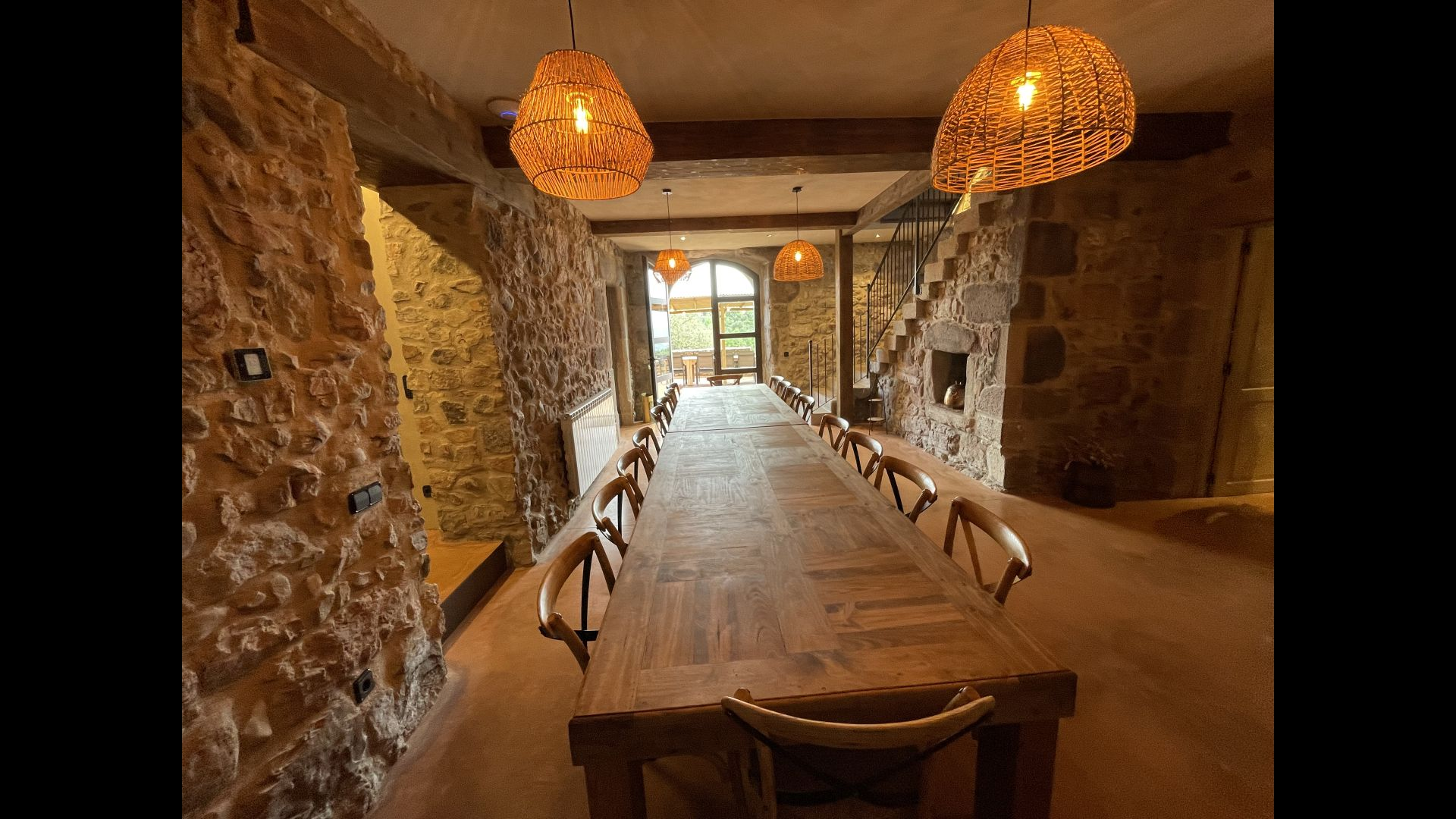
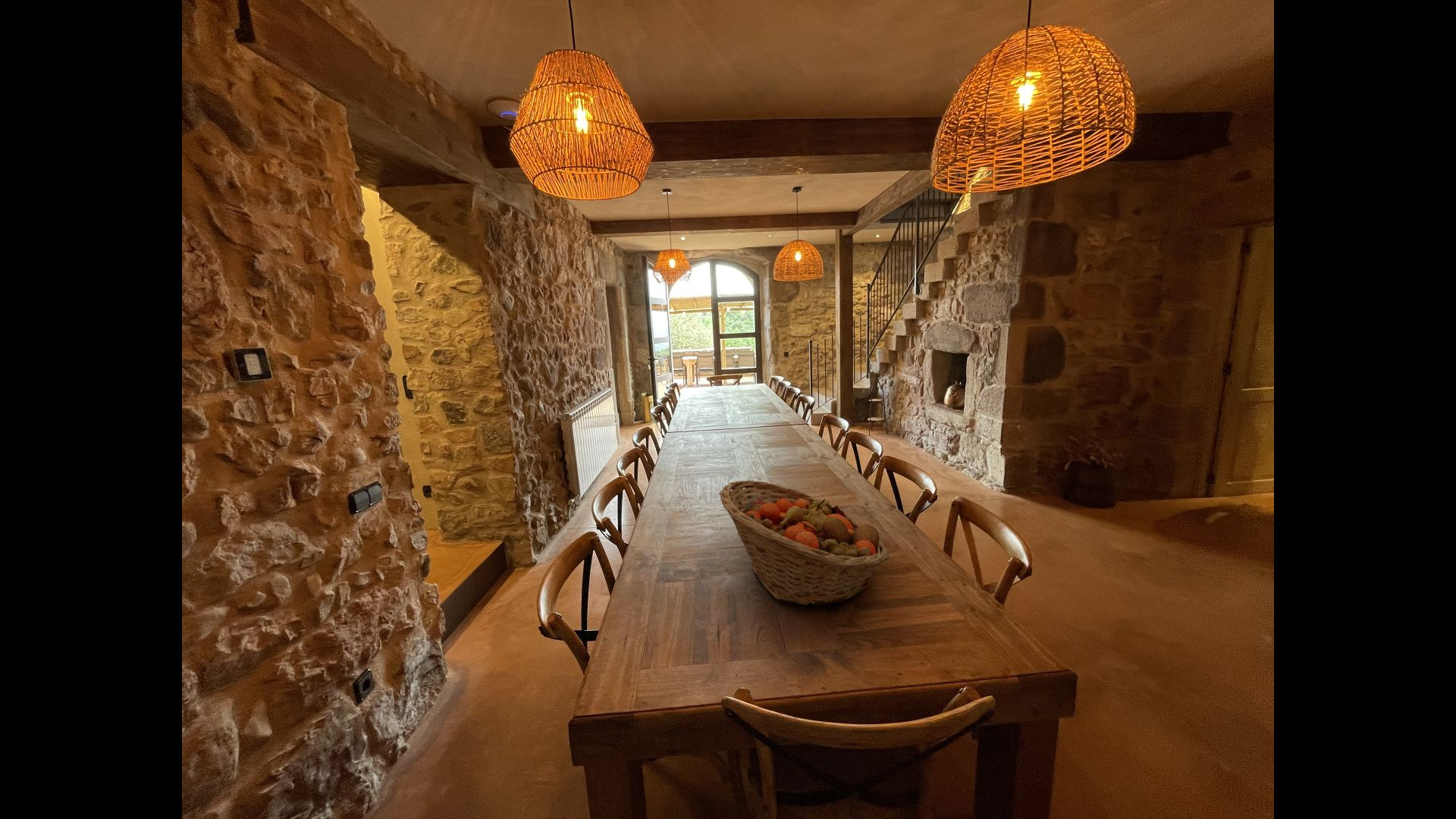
+ fruit basket (799, 531)
